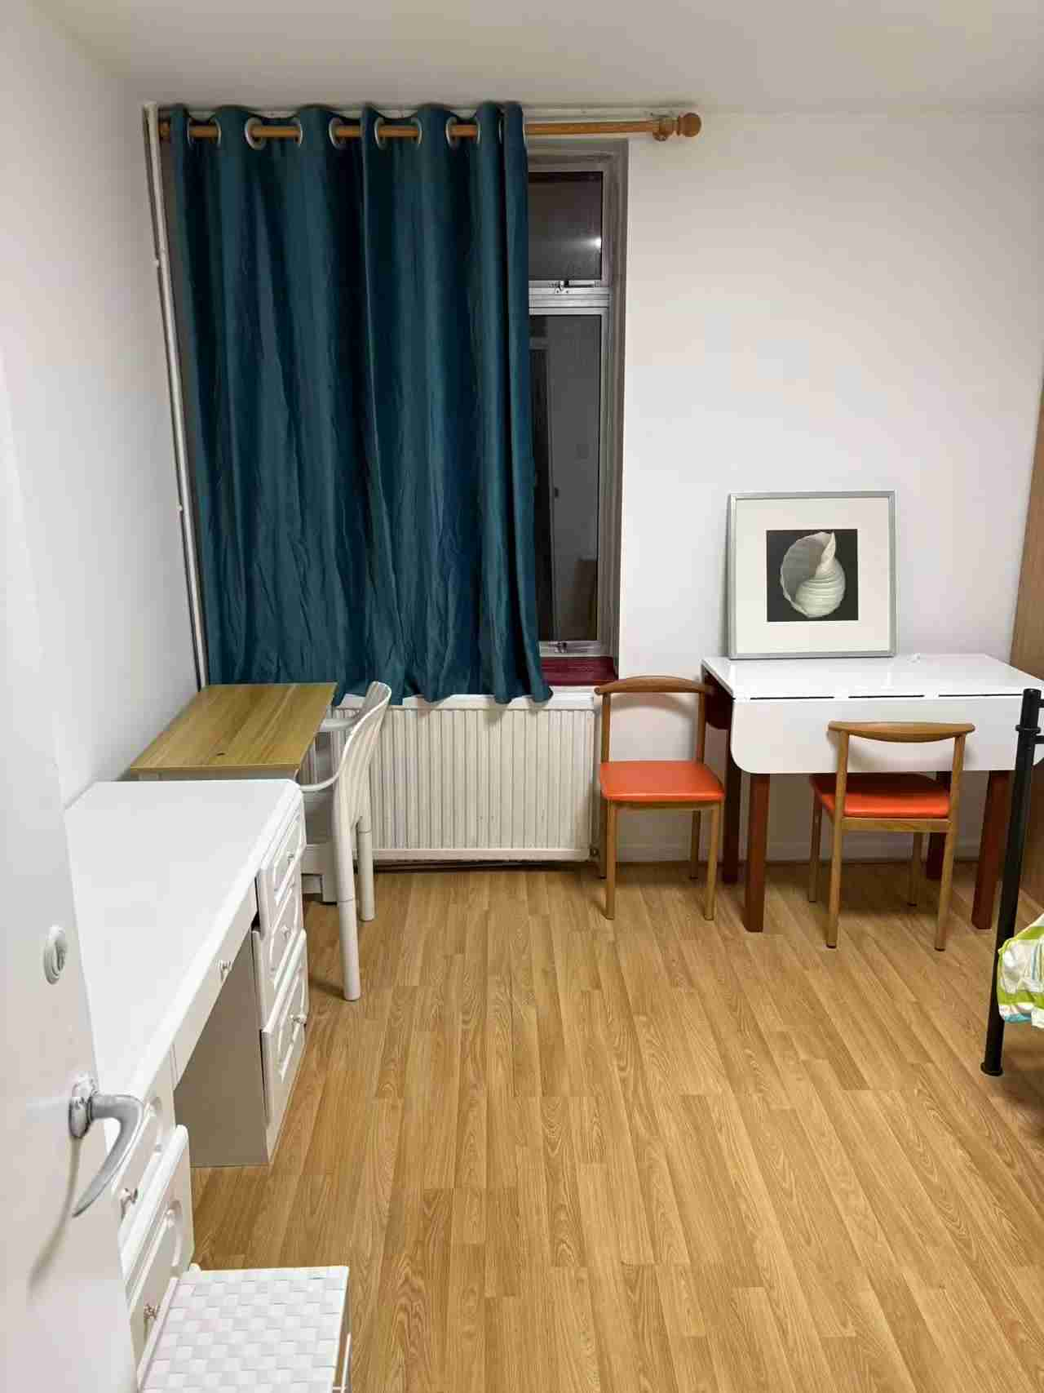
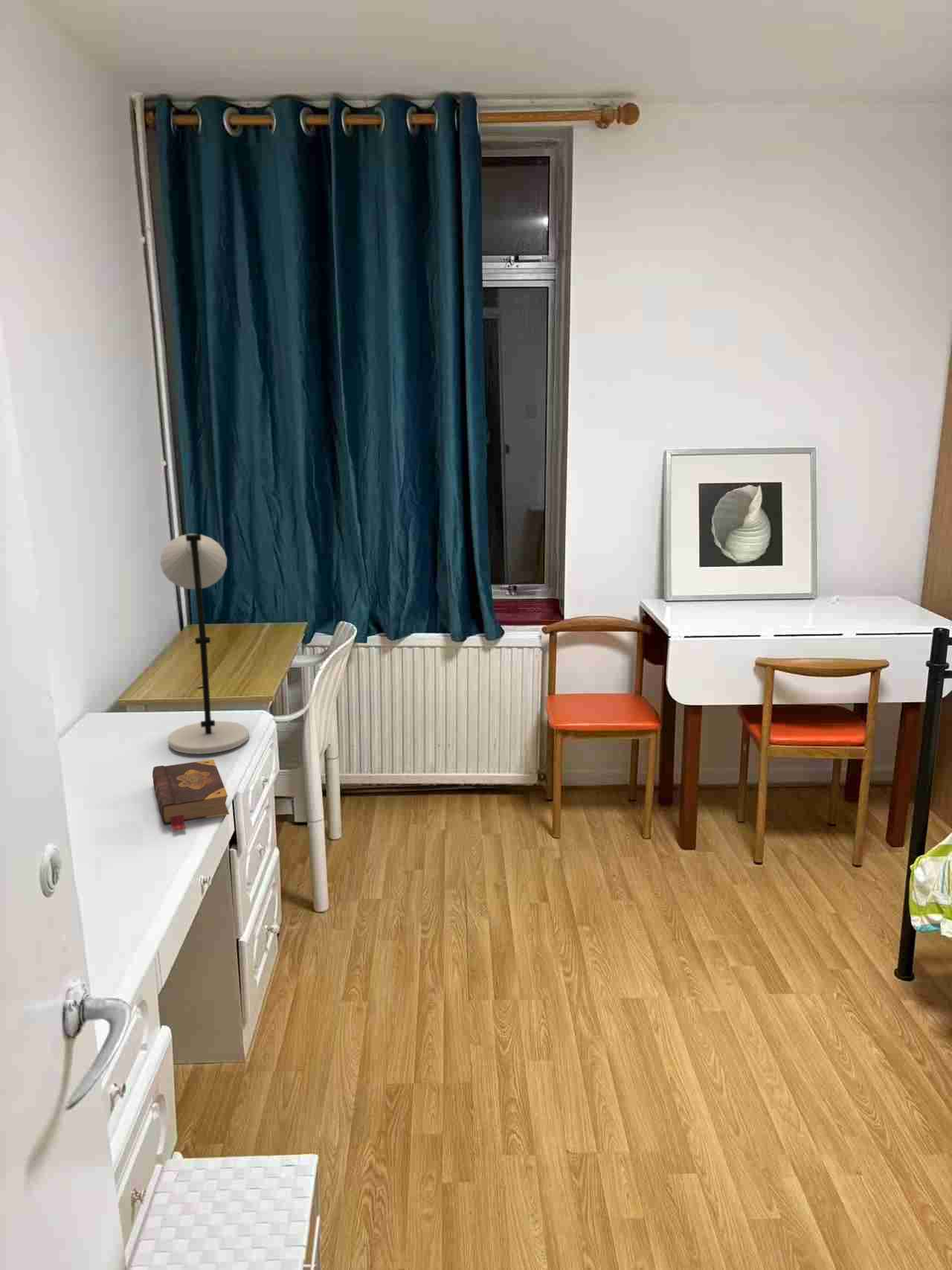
+ book (190, 793)
+ desk lamp (201, 638)
